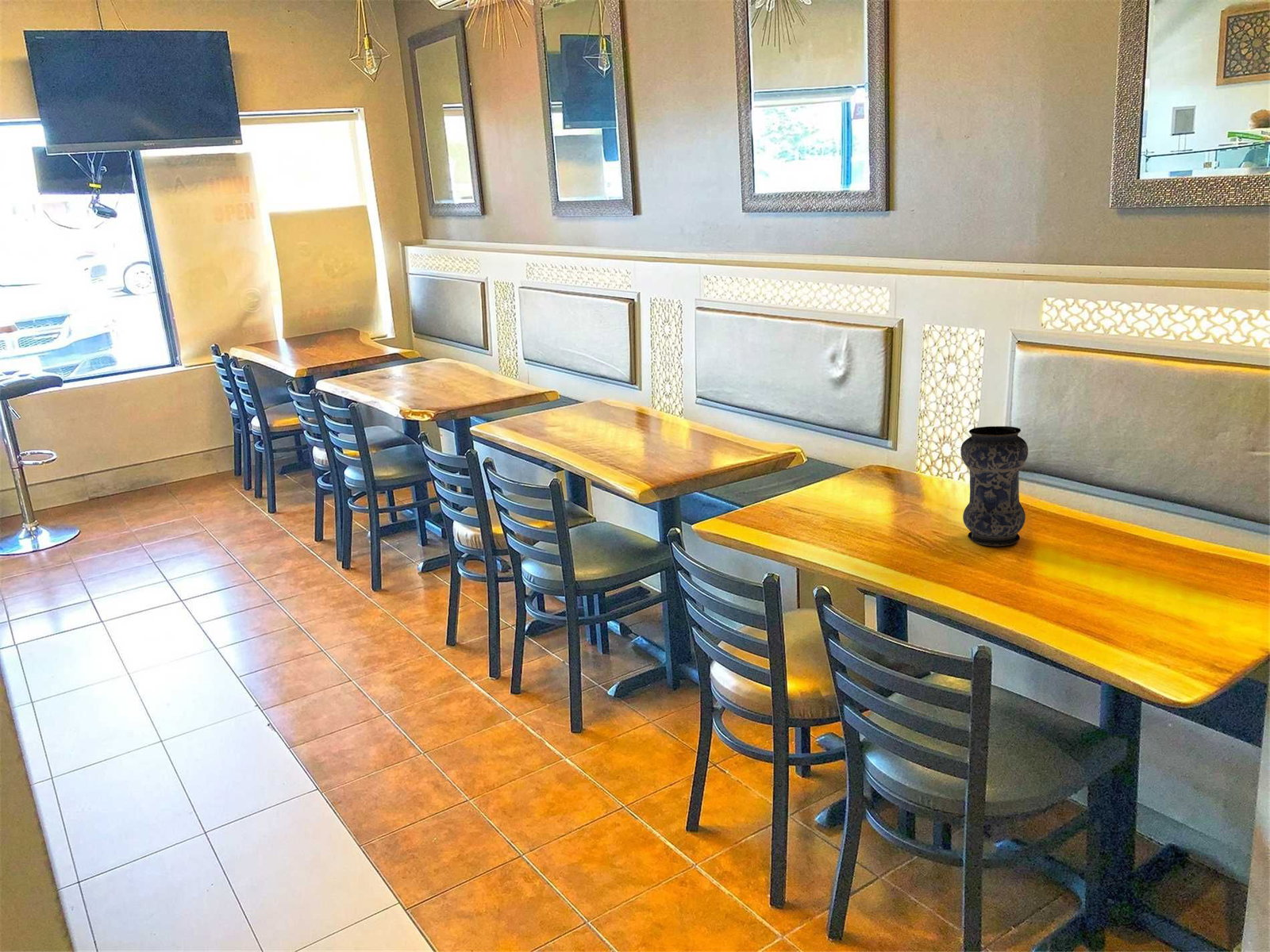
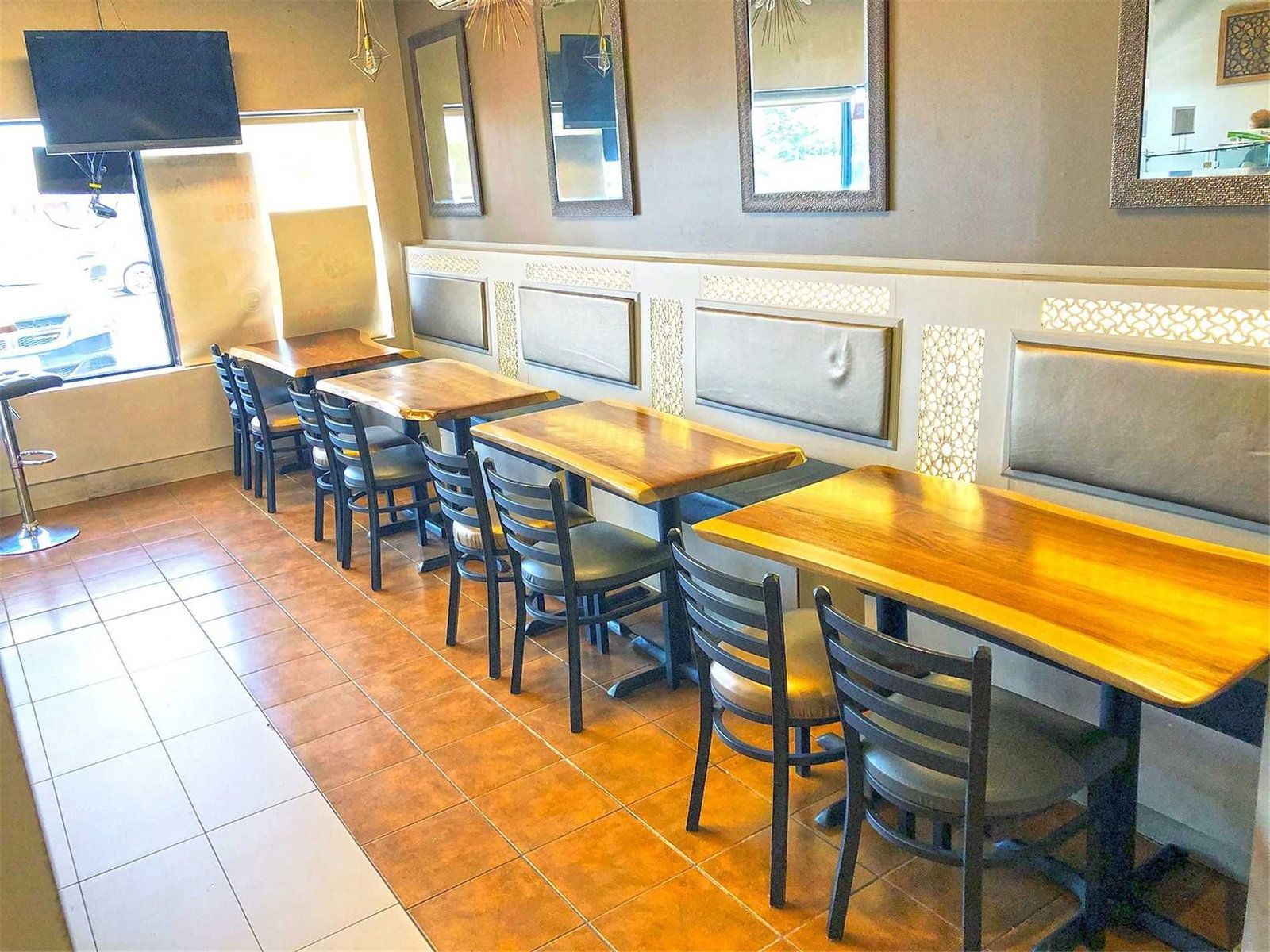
- vase (993, 484)
